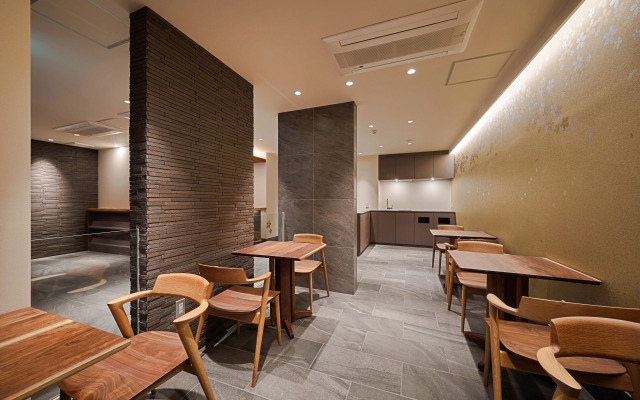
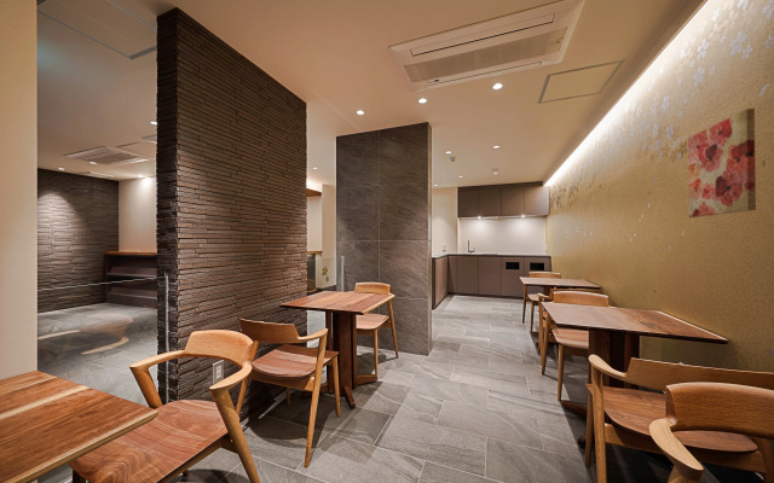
+ wall art (717, 169)
